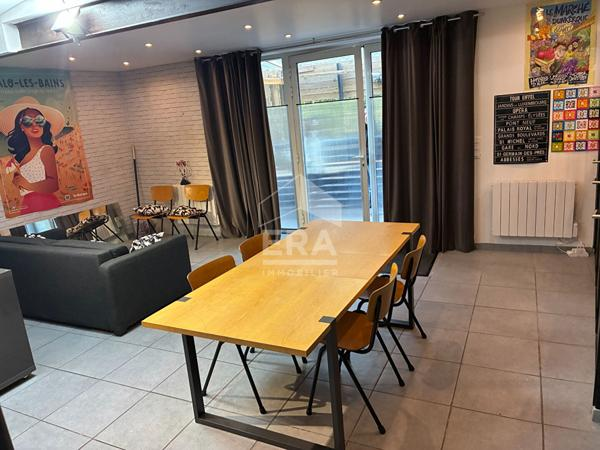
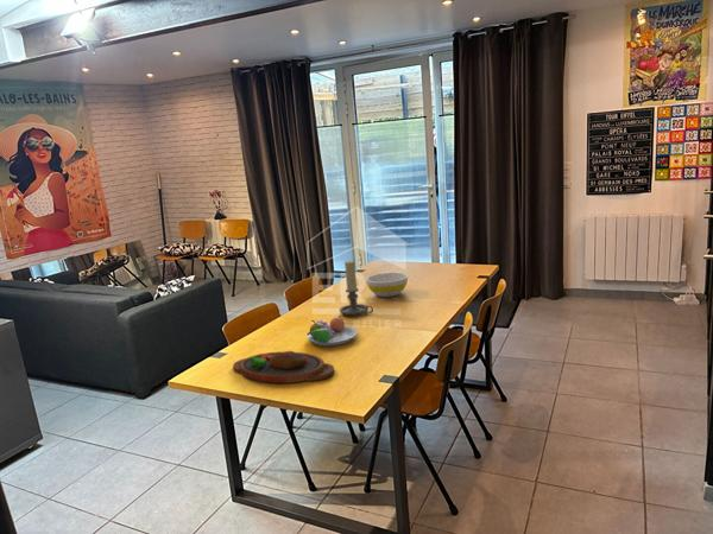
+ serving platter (280, 361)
+ candle holder (354, 286)
+ bowl (387, 285)
+ fruit bowl (329, 329)
